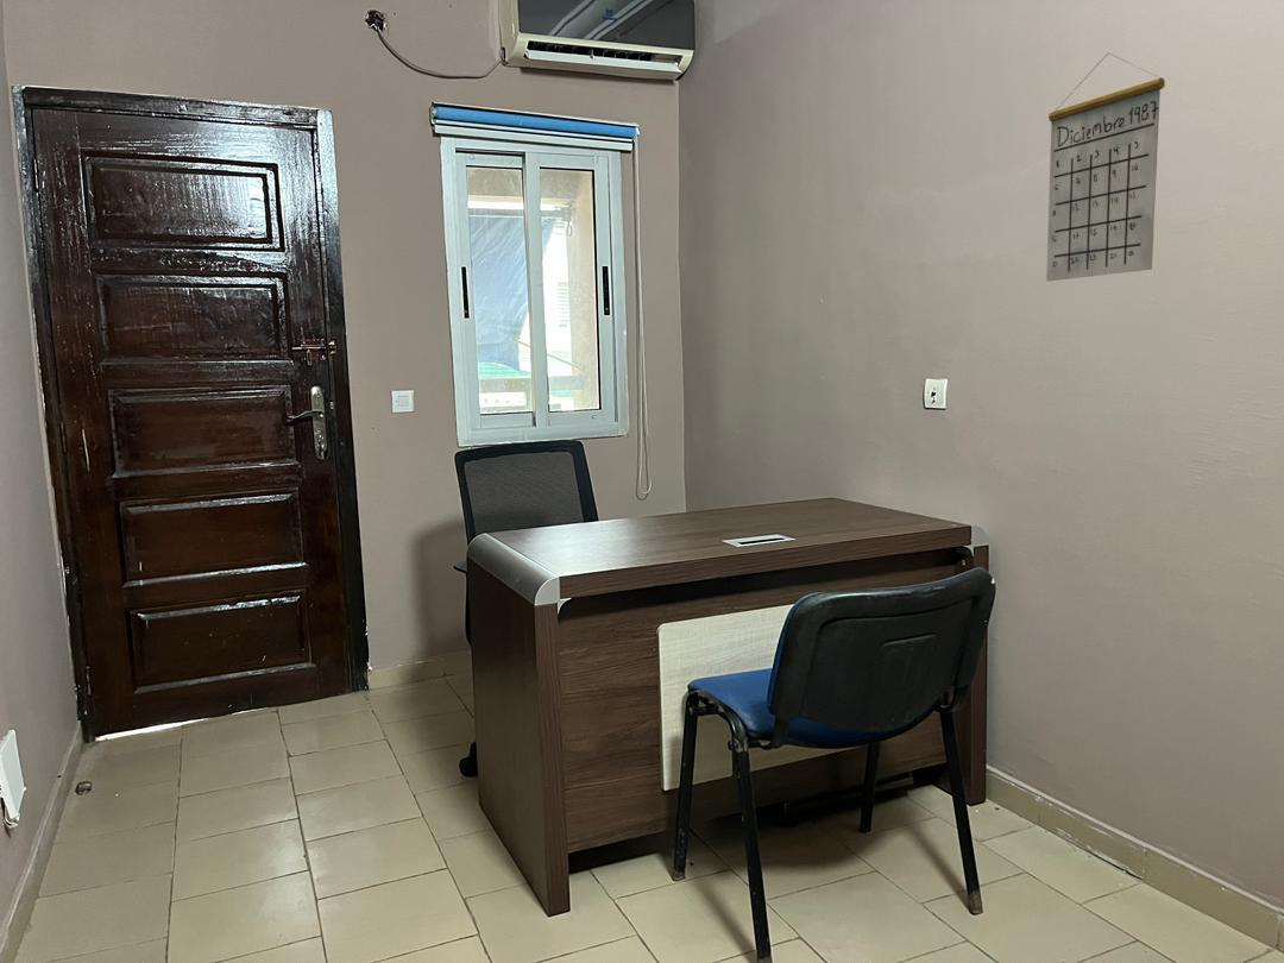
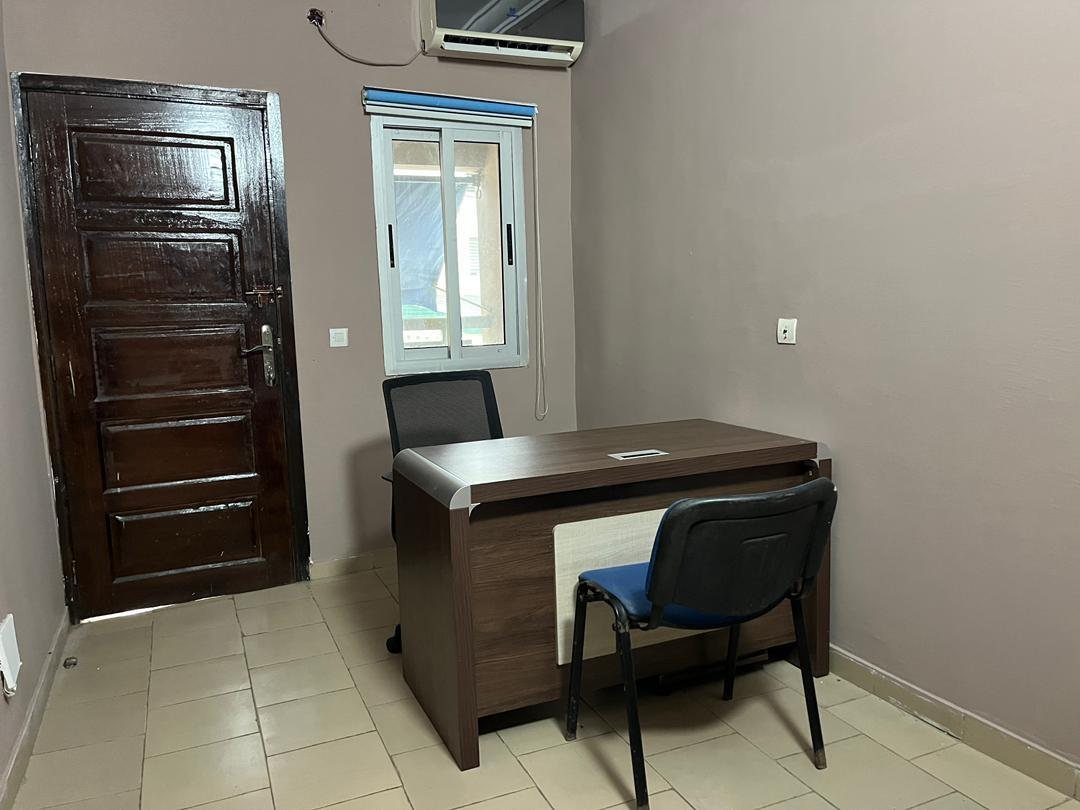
- calendar (1101, 165)
